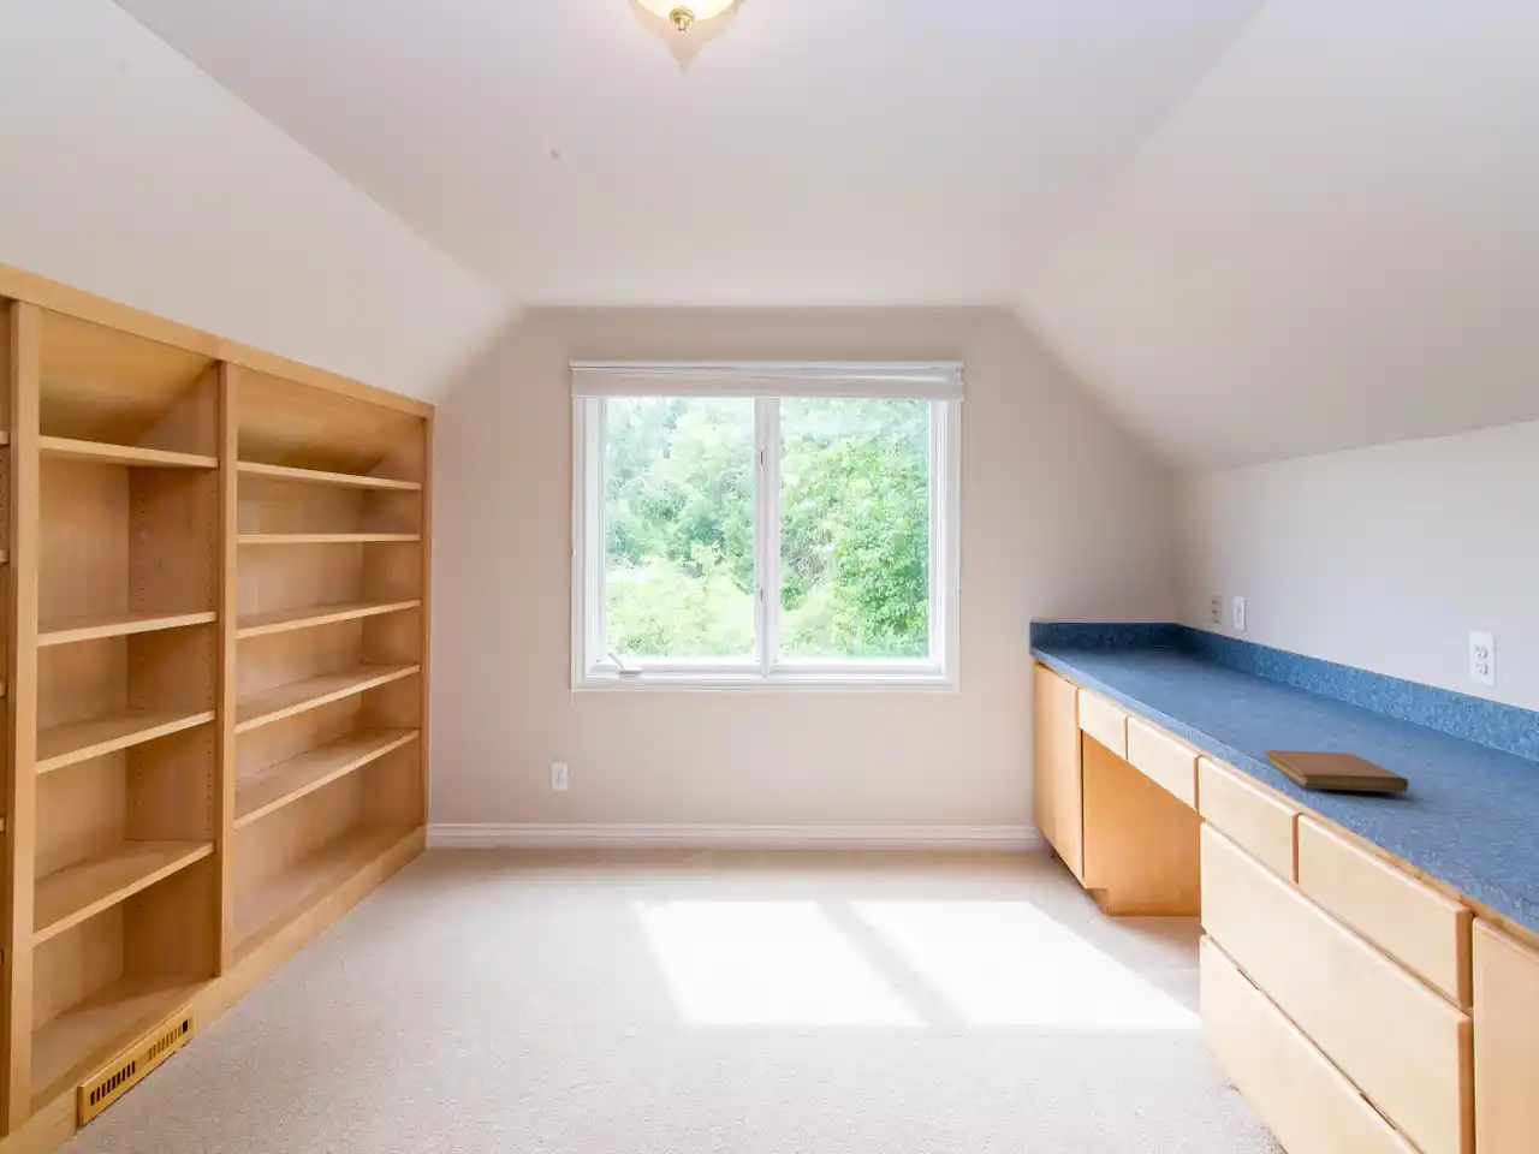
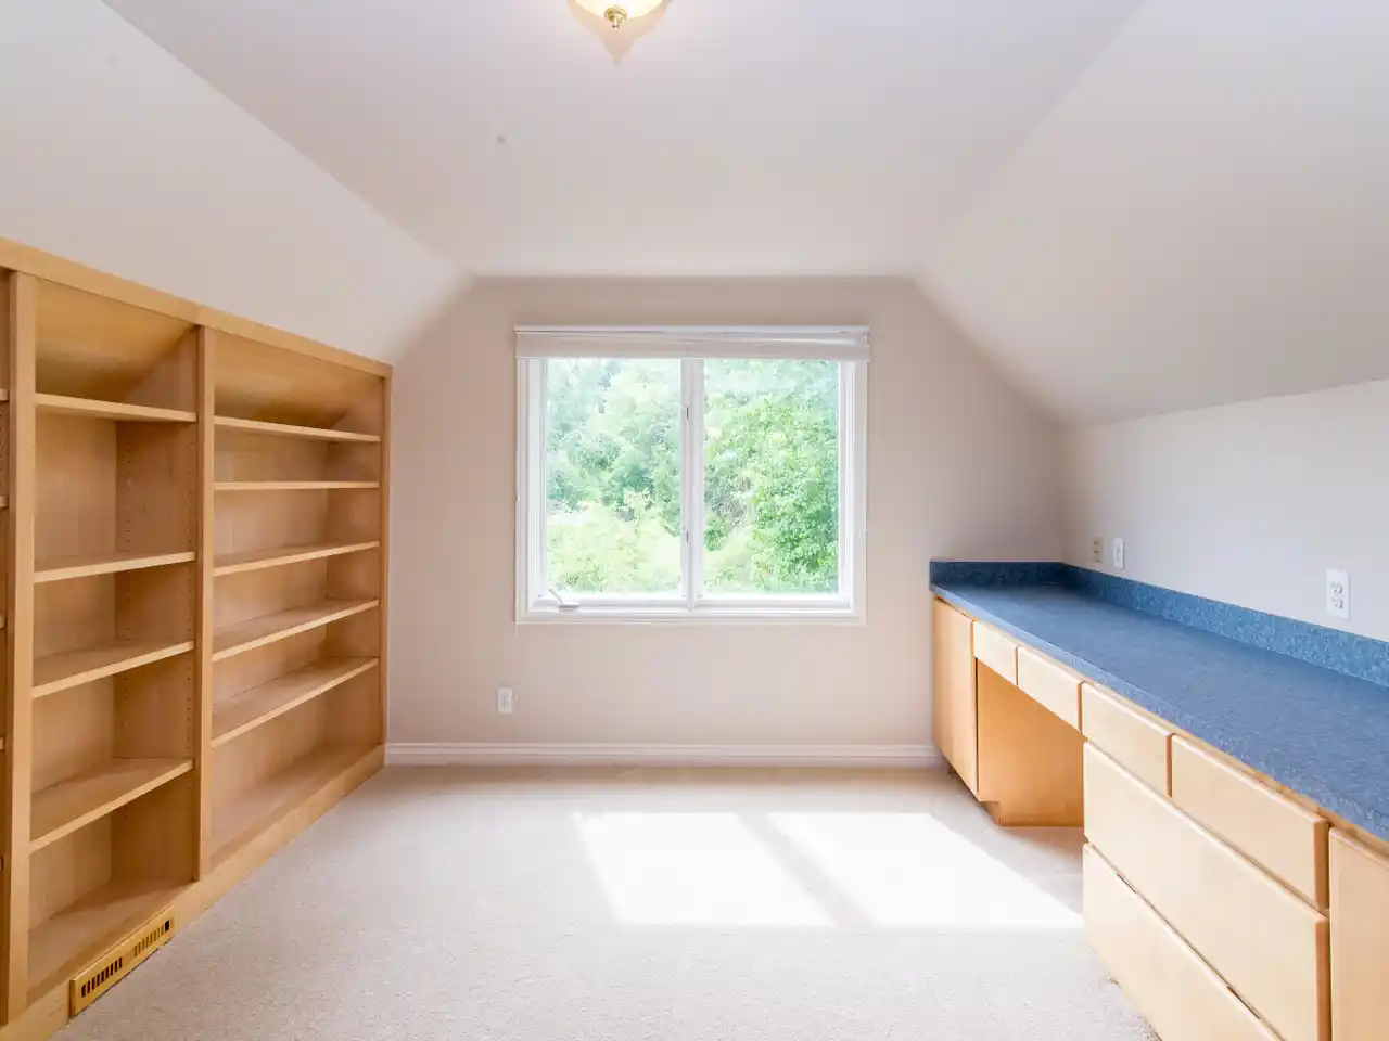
- notebook (1329, 769)
